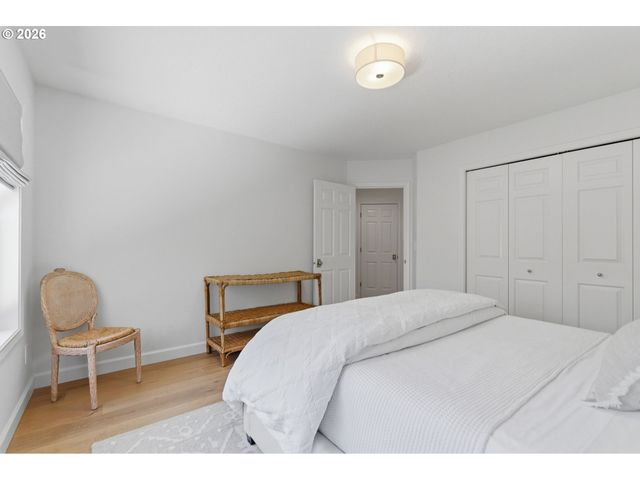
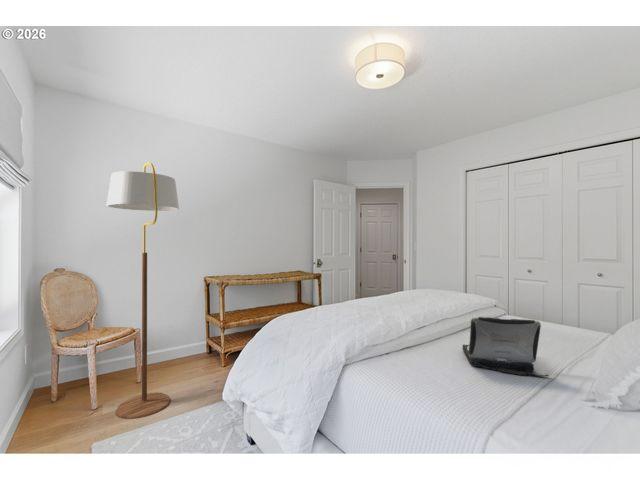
+ floor lamp (145, 285)
+ laptop (498, 338)
